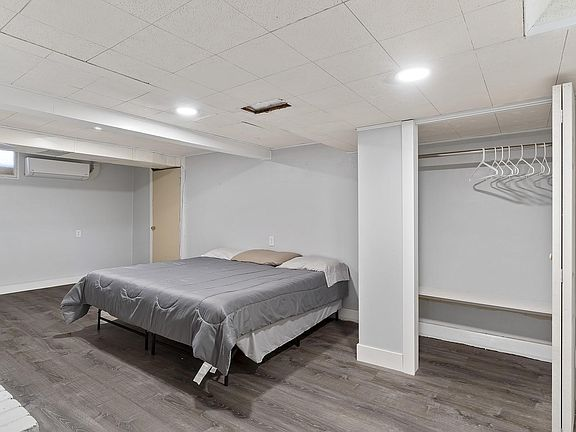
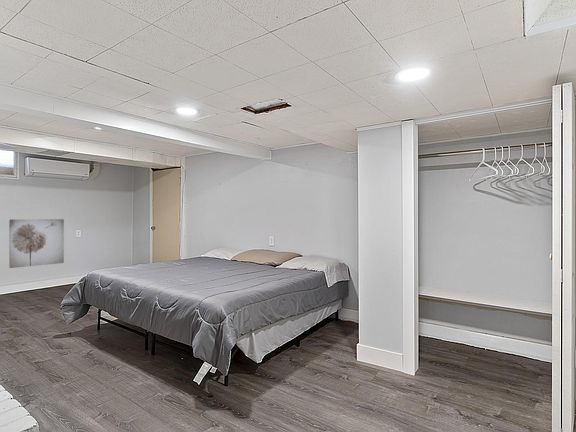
+ wall art (38, 242)
